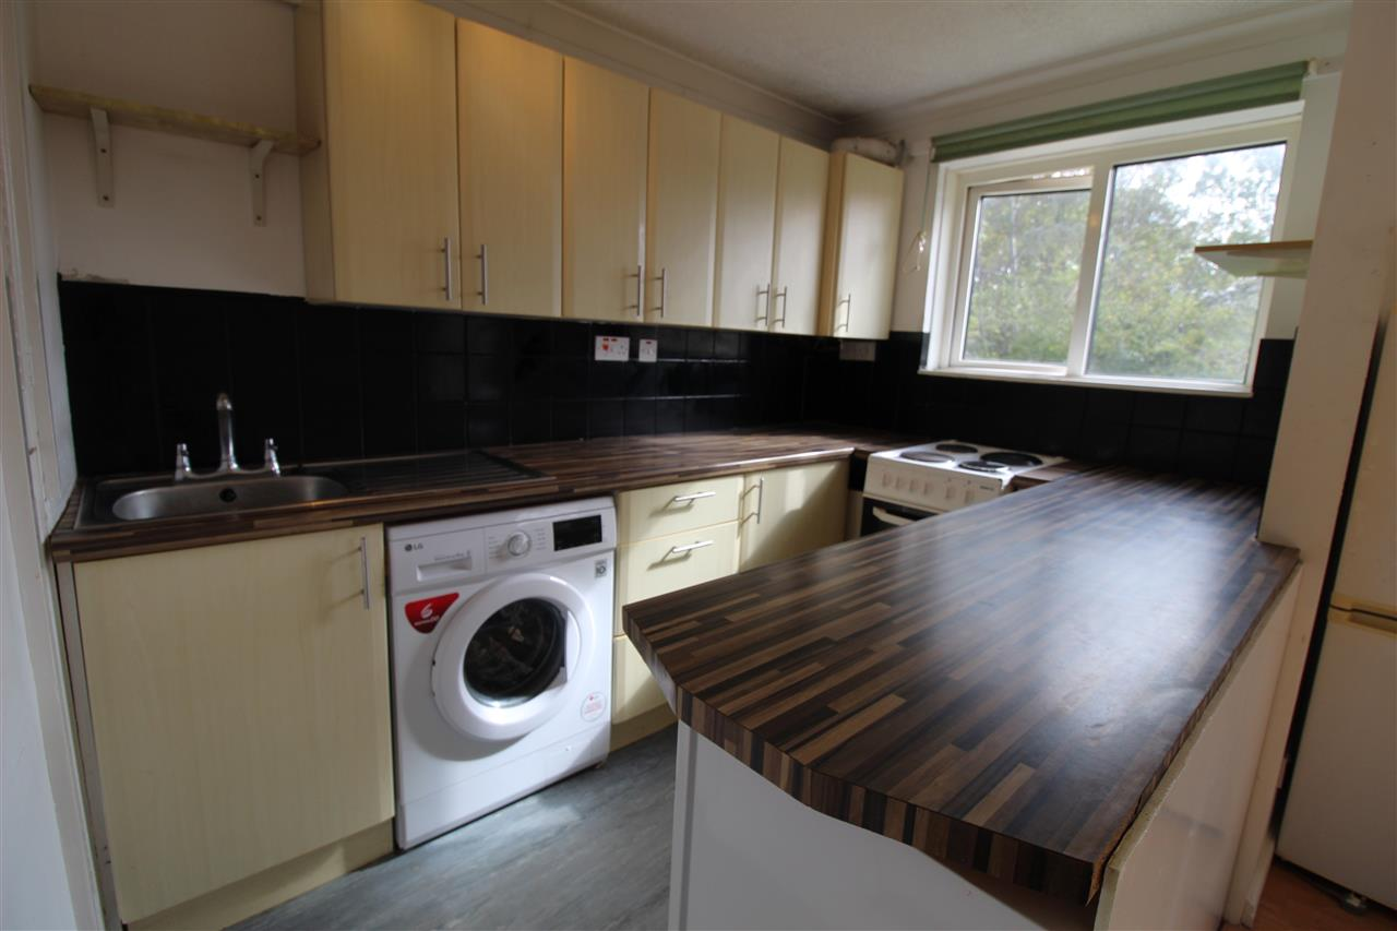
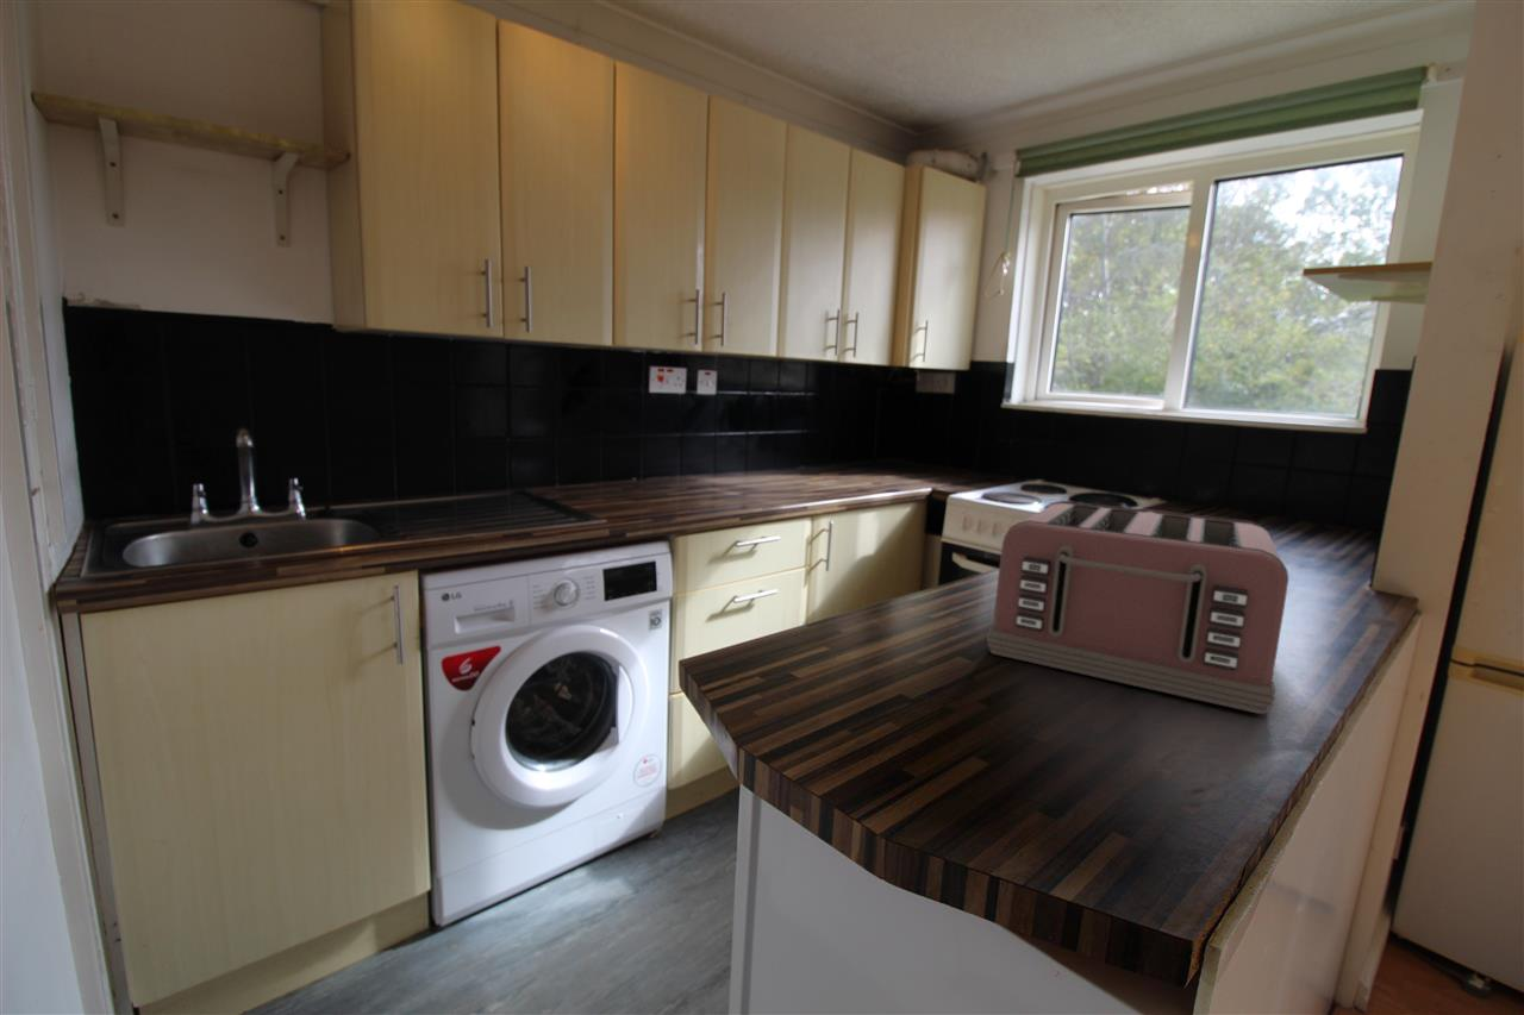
+ toaster (1135, 587)
